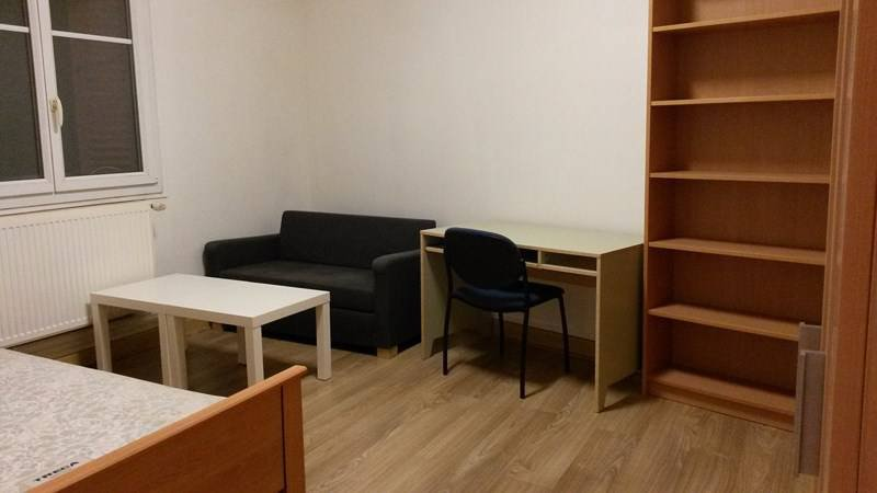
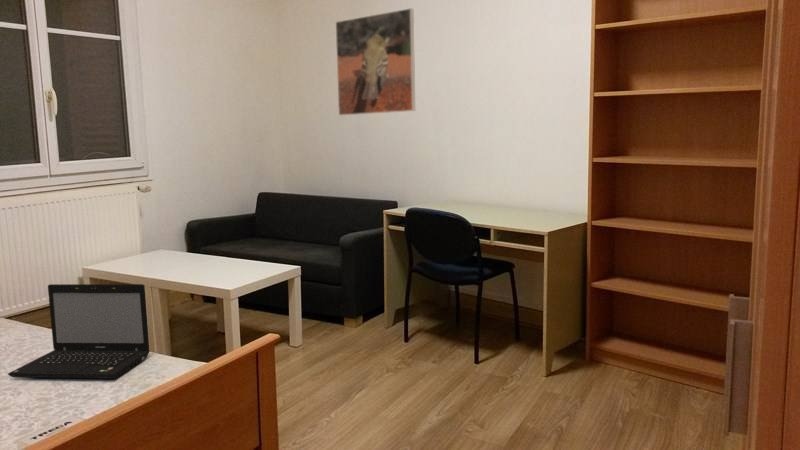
+ laptop (79, 329)
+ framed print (374, 64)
